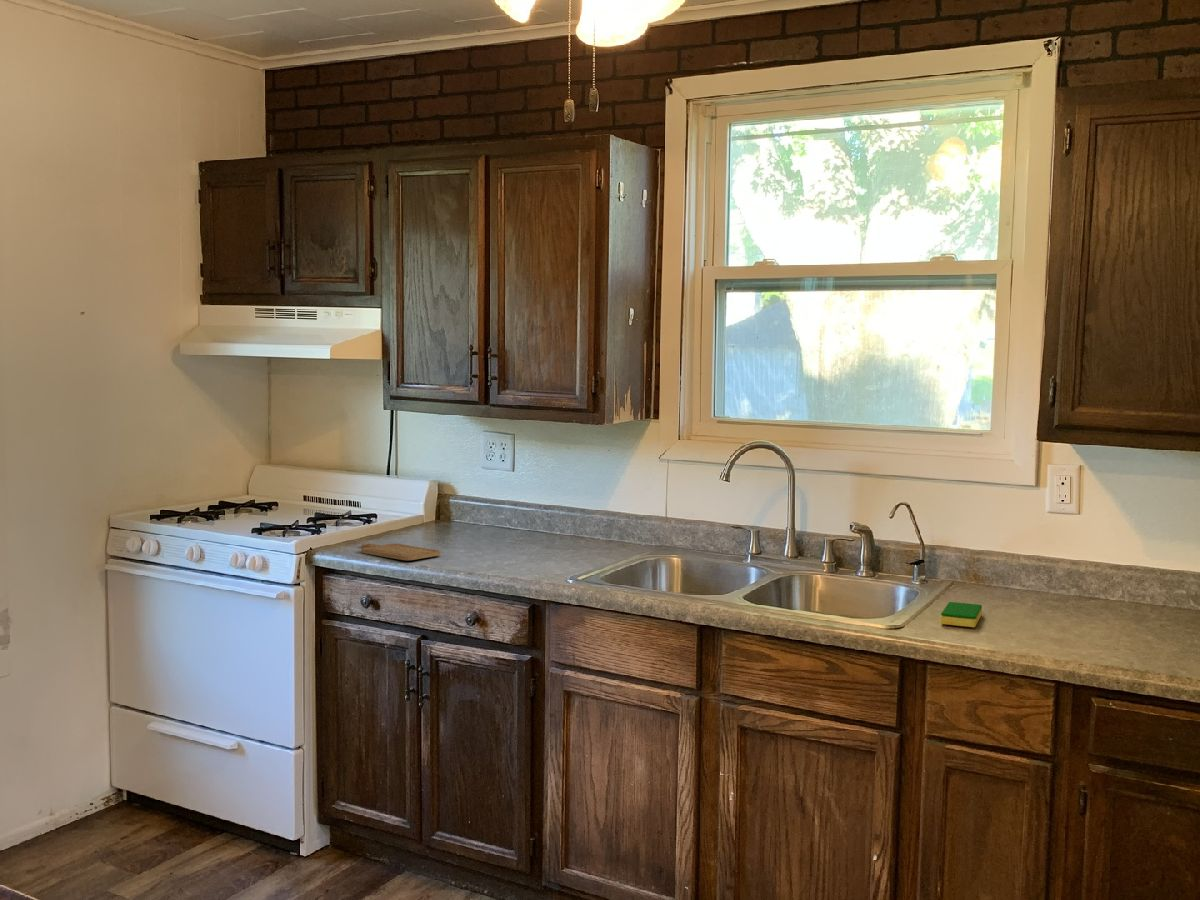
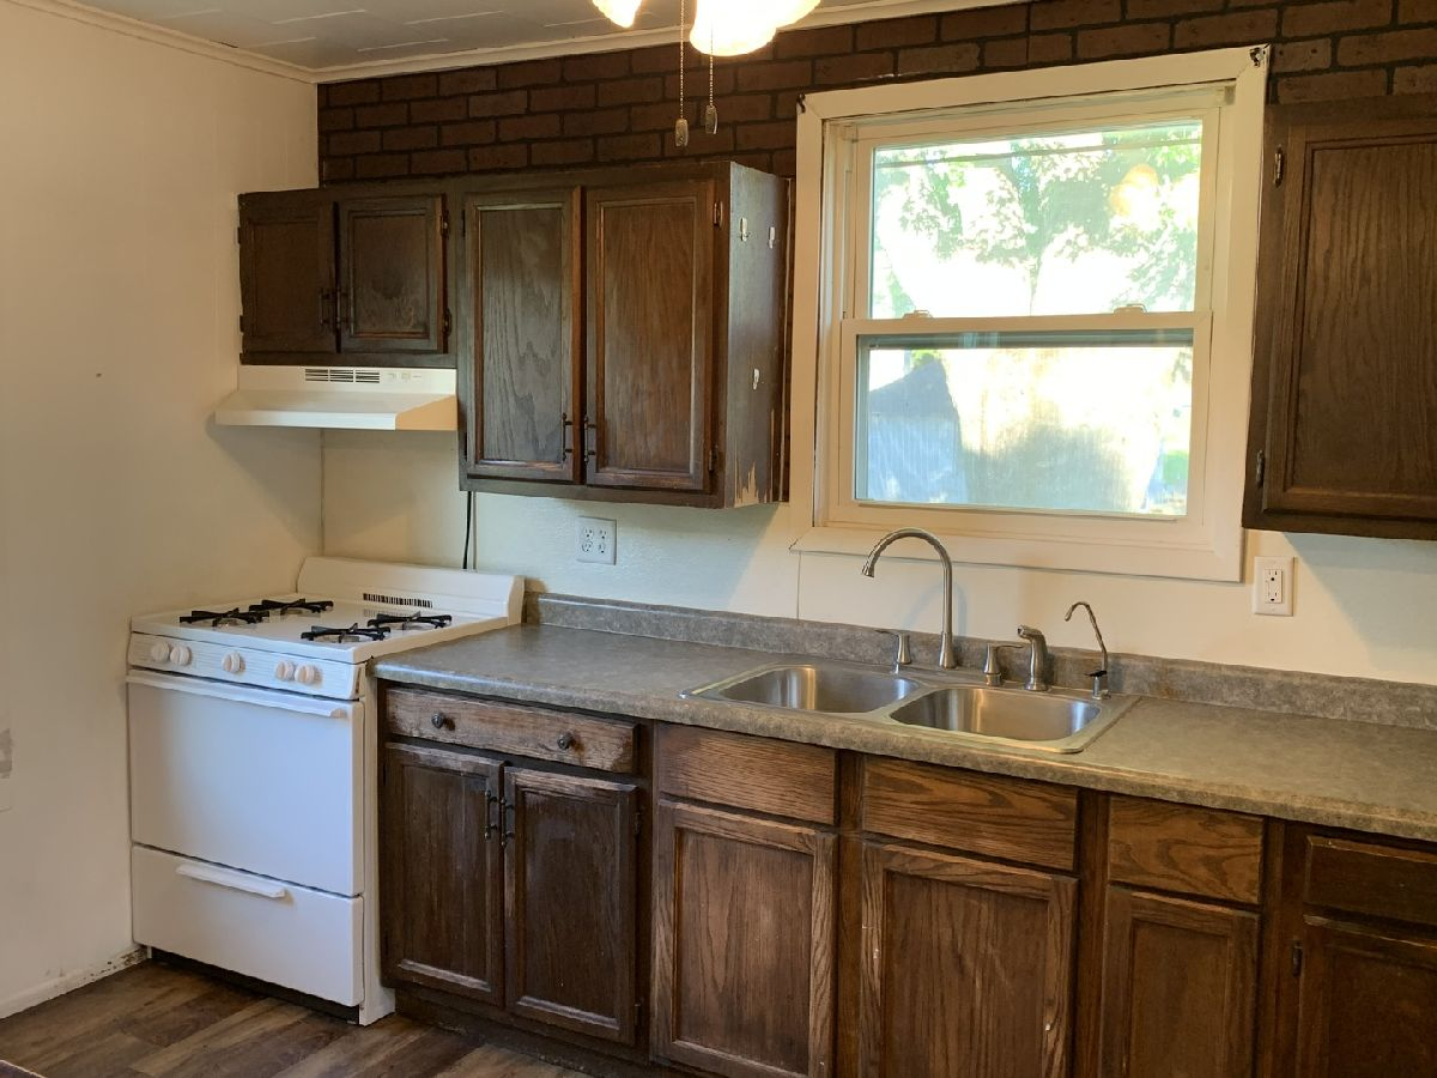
- dish sponge (961, 614)
- chopping board (394, 550)
